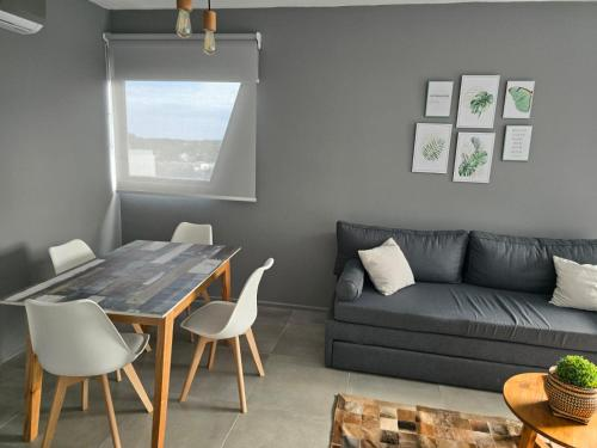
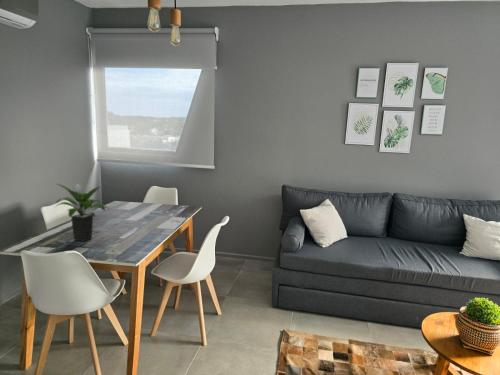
+ potted plant (82, 211)
